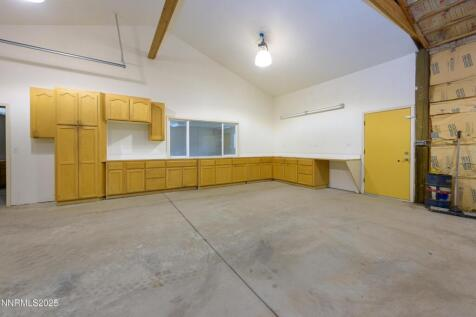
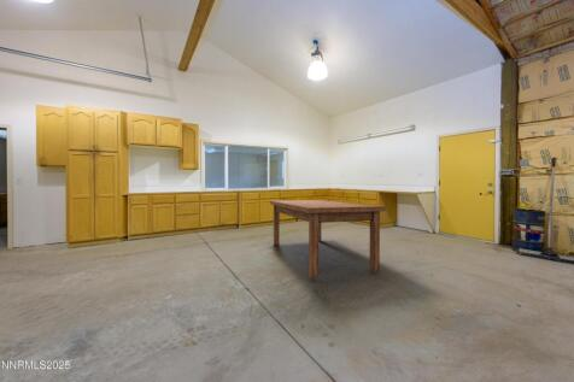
+ dining table (316, 229)
